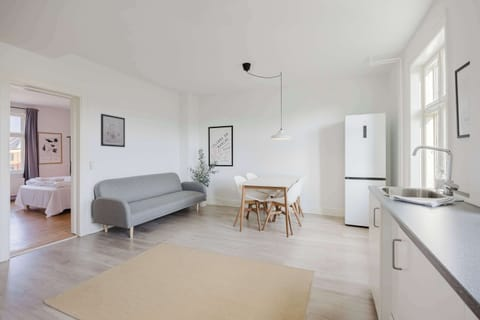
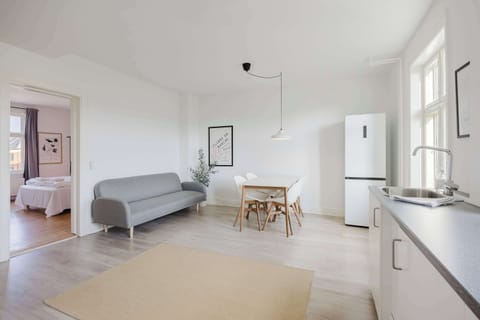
- wall art (113, 131)
